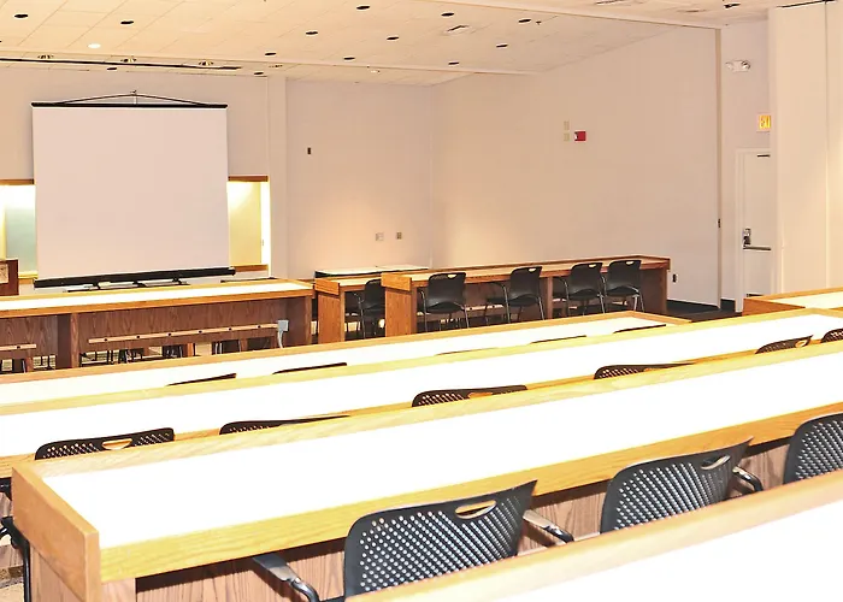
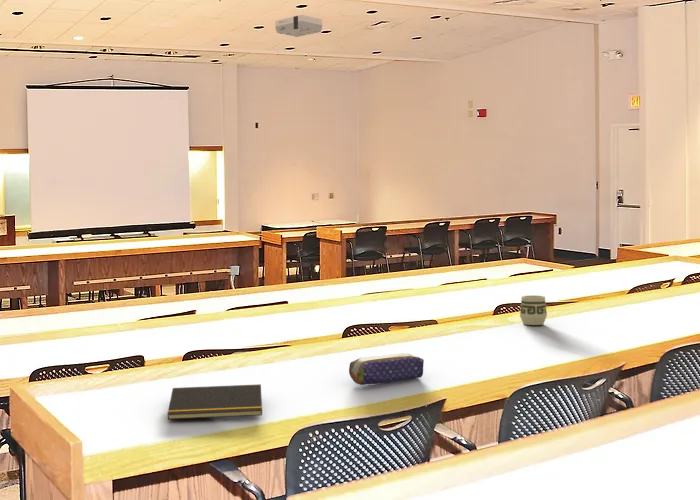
+ projector (298, 26)
+ pencil case (386, 368)
+ cup (533, 310)
+ notepad (216, 401)
